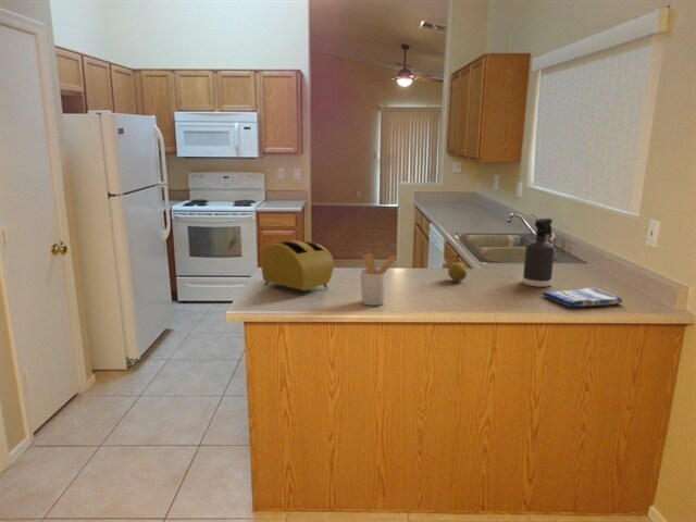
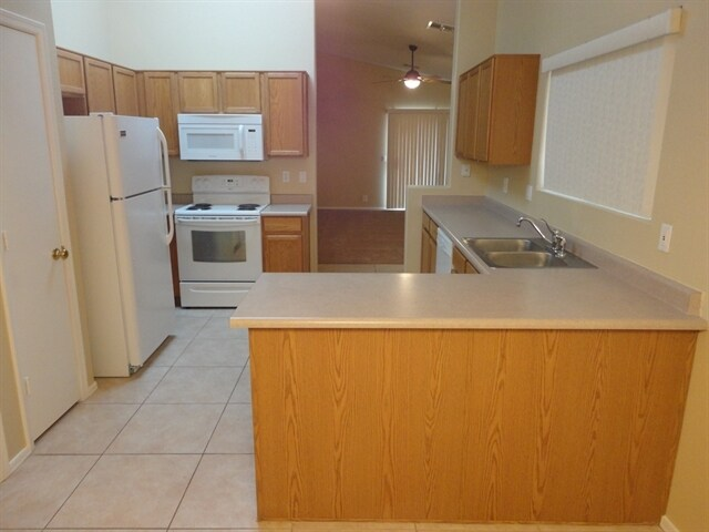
- toaster (295, 263)
- spray bottle (540, 250)
- utensil holder (380, 278)
- fruit (458, 271)
- dish towel (581, 296)
